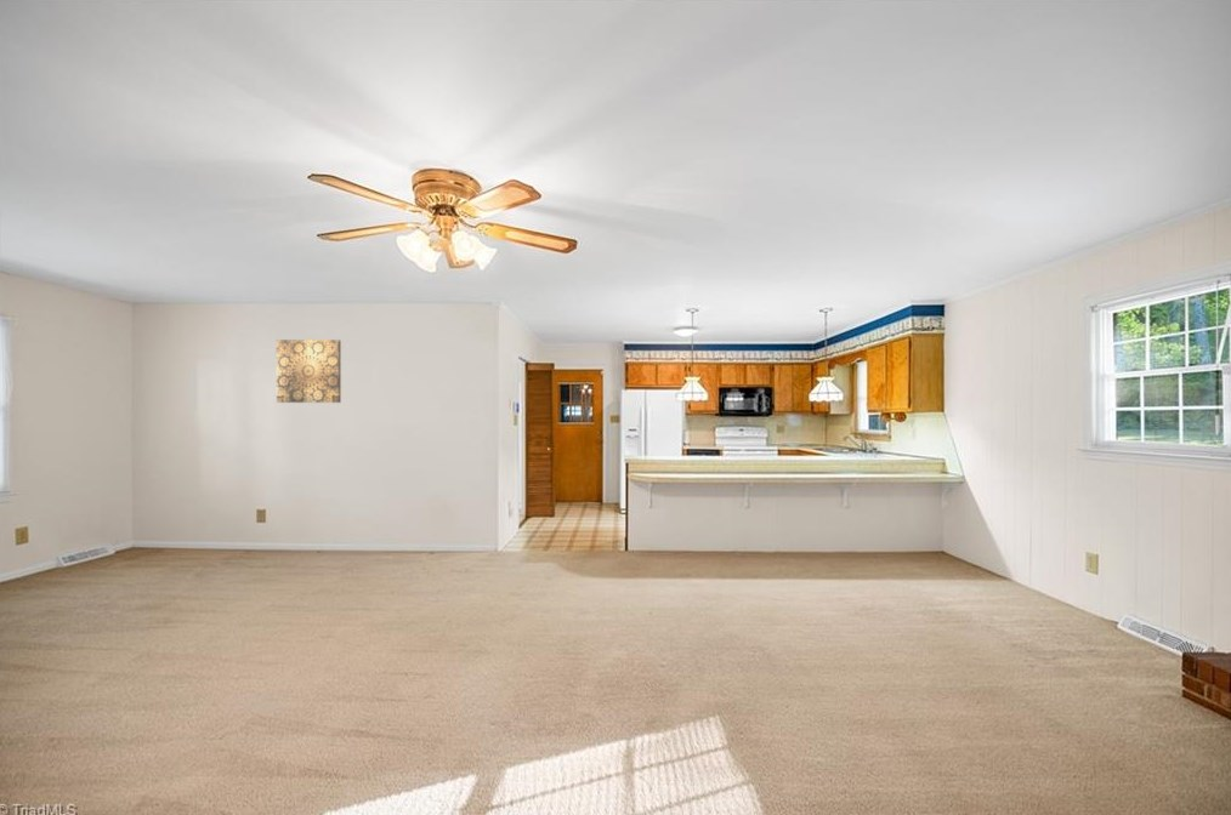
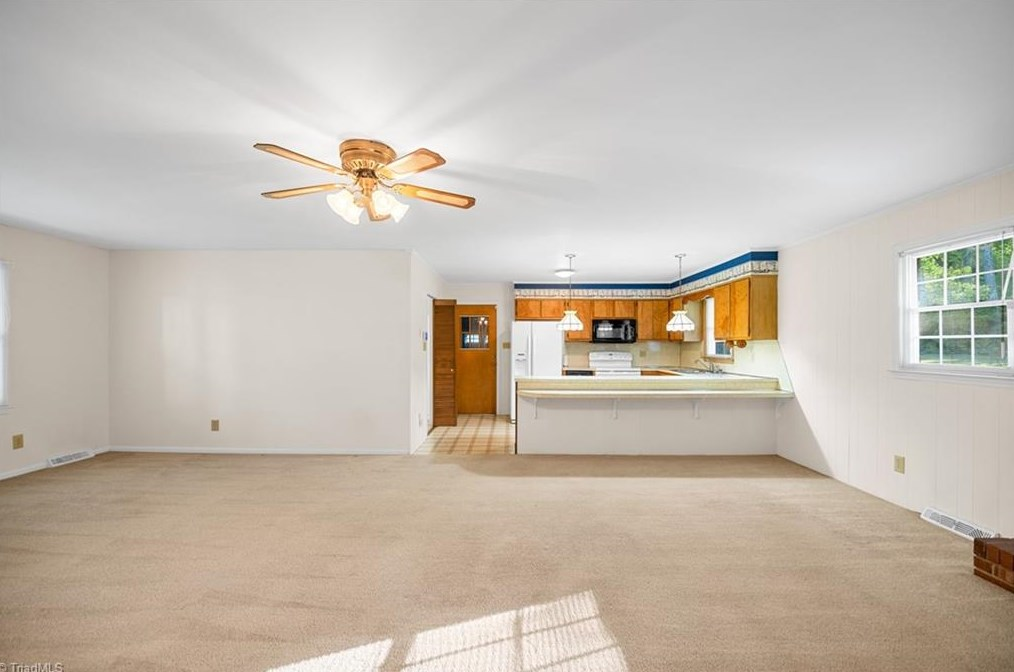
- wall art (308, 371)
